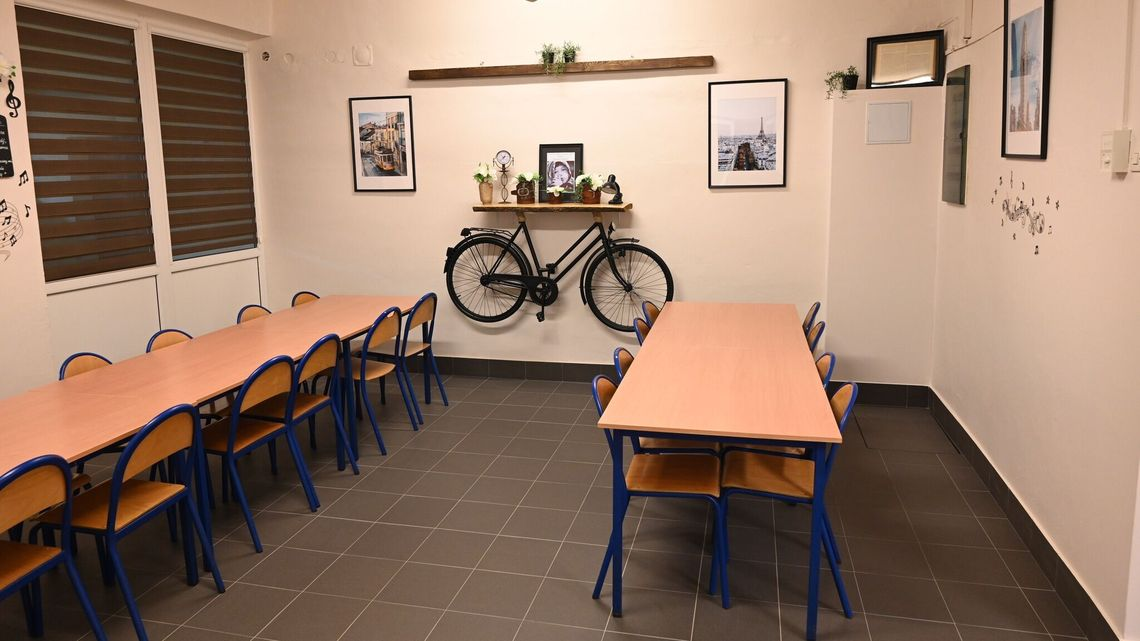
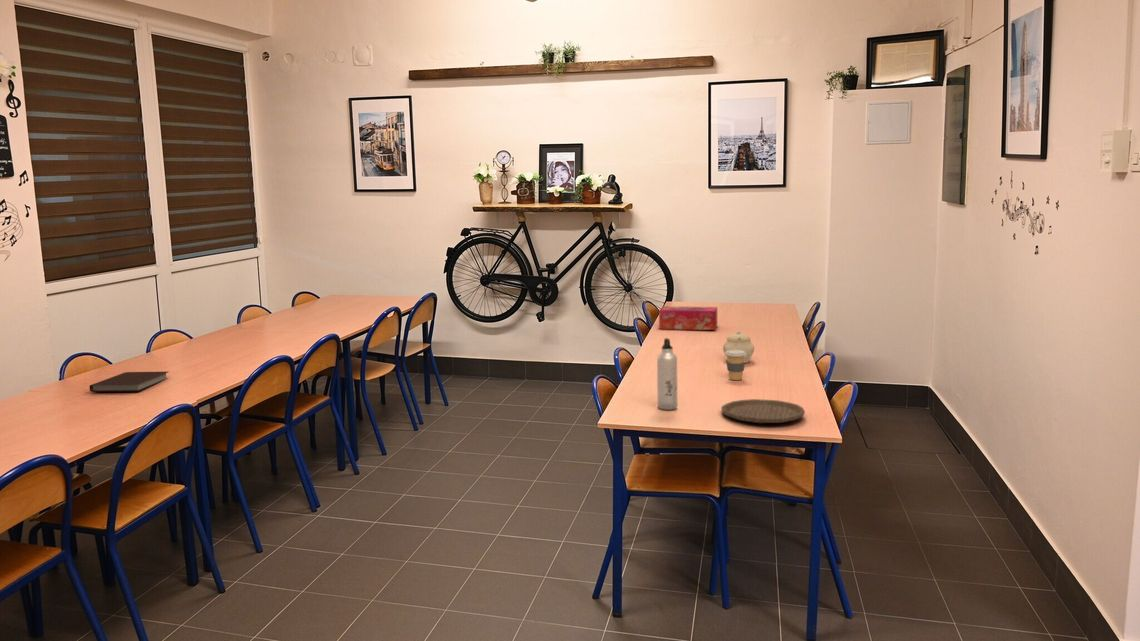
+ teapot (738, 346)
+ plate (762, 411)
+ coffee cup (735, 365)
+ notebook (131, 381)
+ tissue box (688, 317)
+ water bottle (667, 373)
